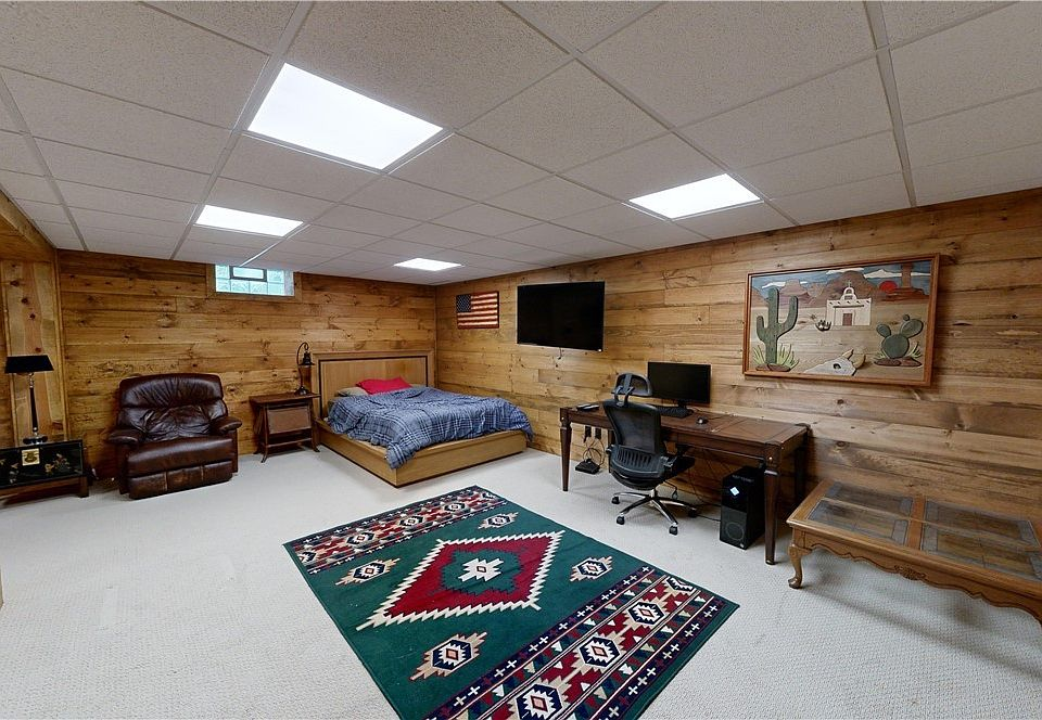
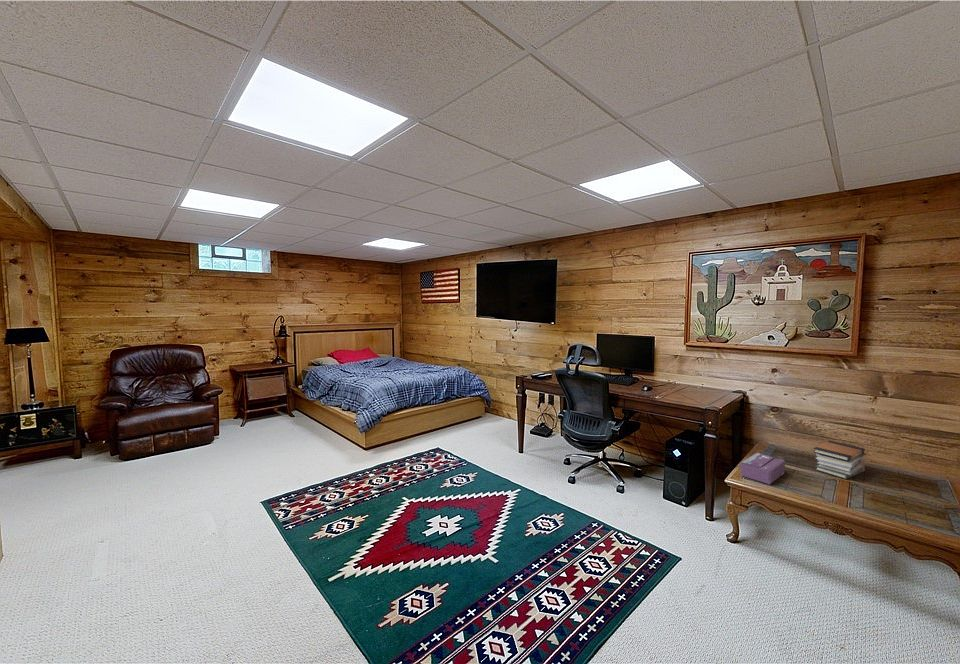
+ tissue box (762, 467)
+ book stack (839, 459)
